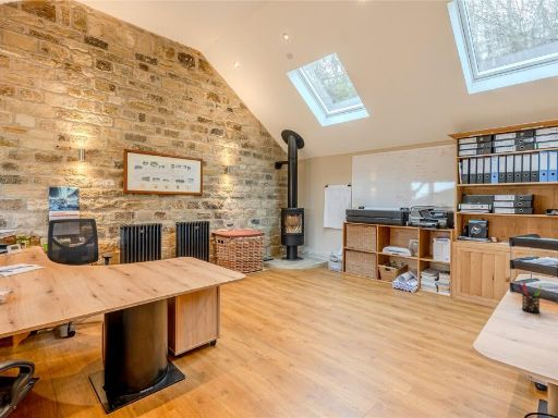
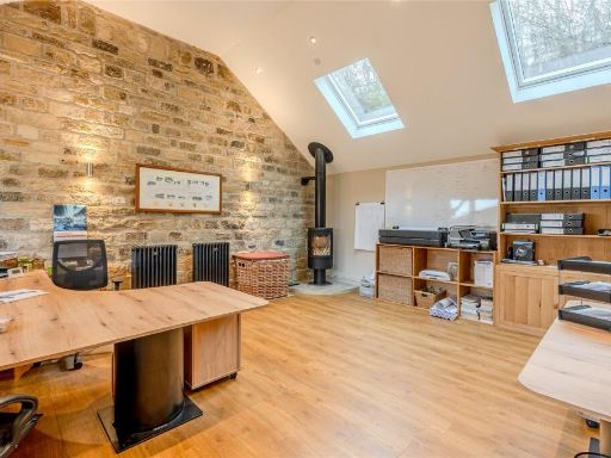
- pen holder (531, 296)
